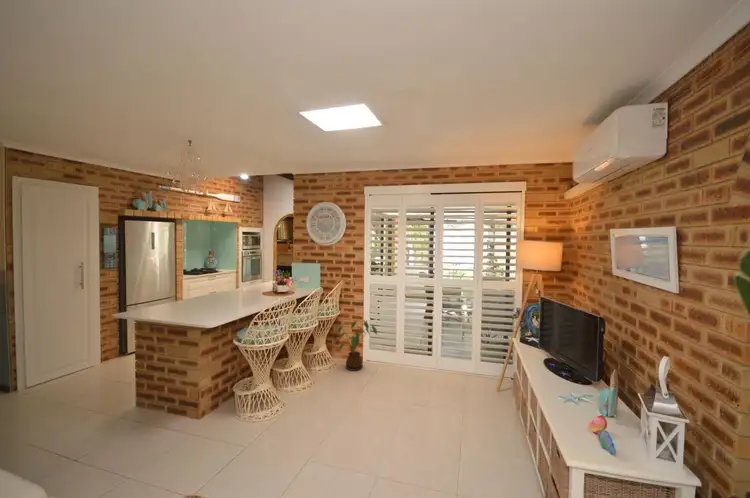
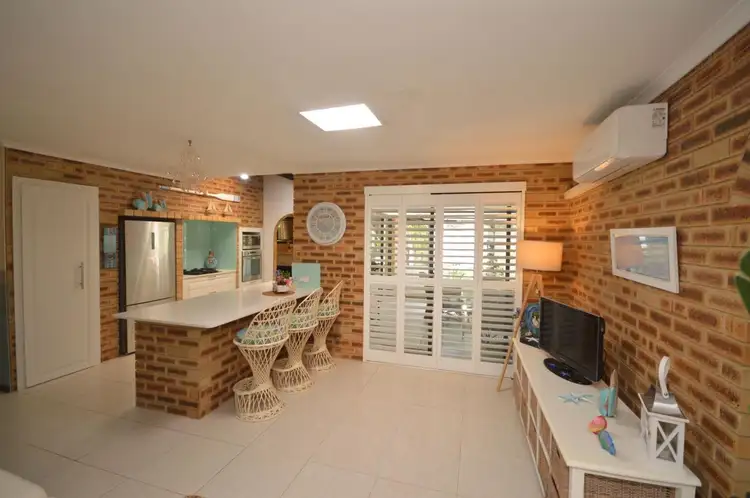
- house plant (356, 345)
